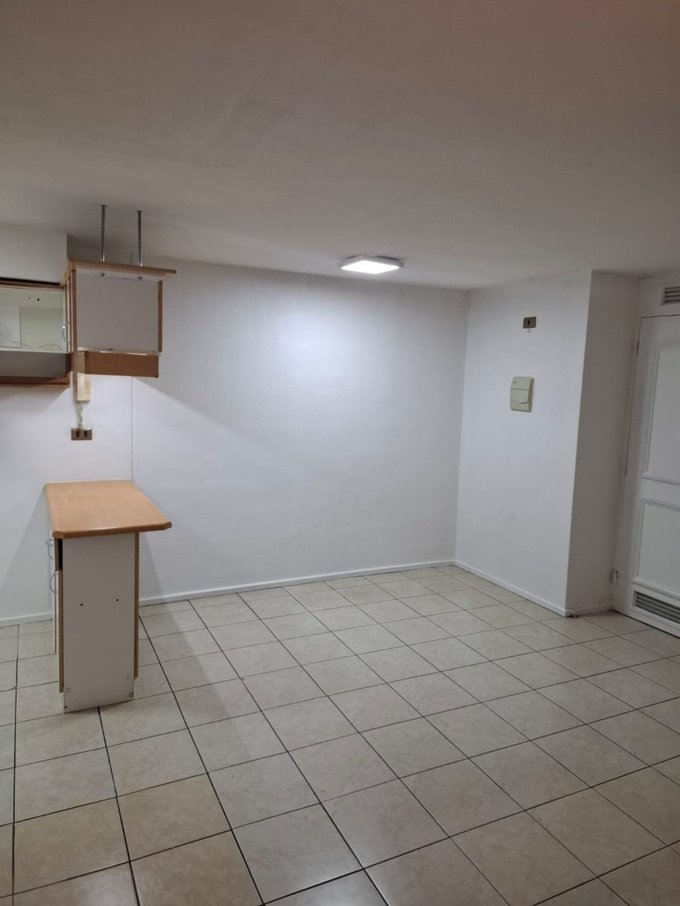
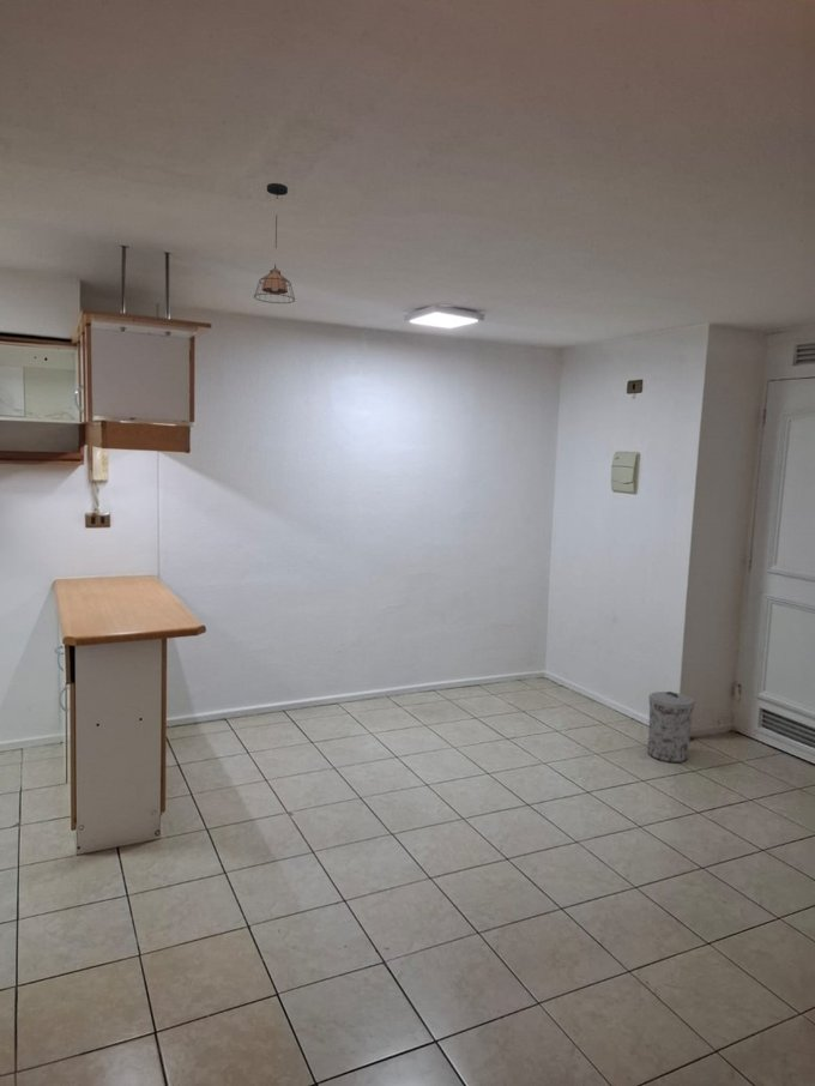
+ trash can (669, 724)
+ pendant light (276, 243)
